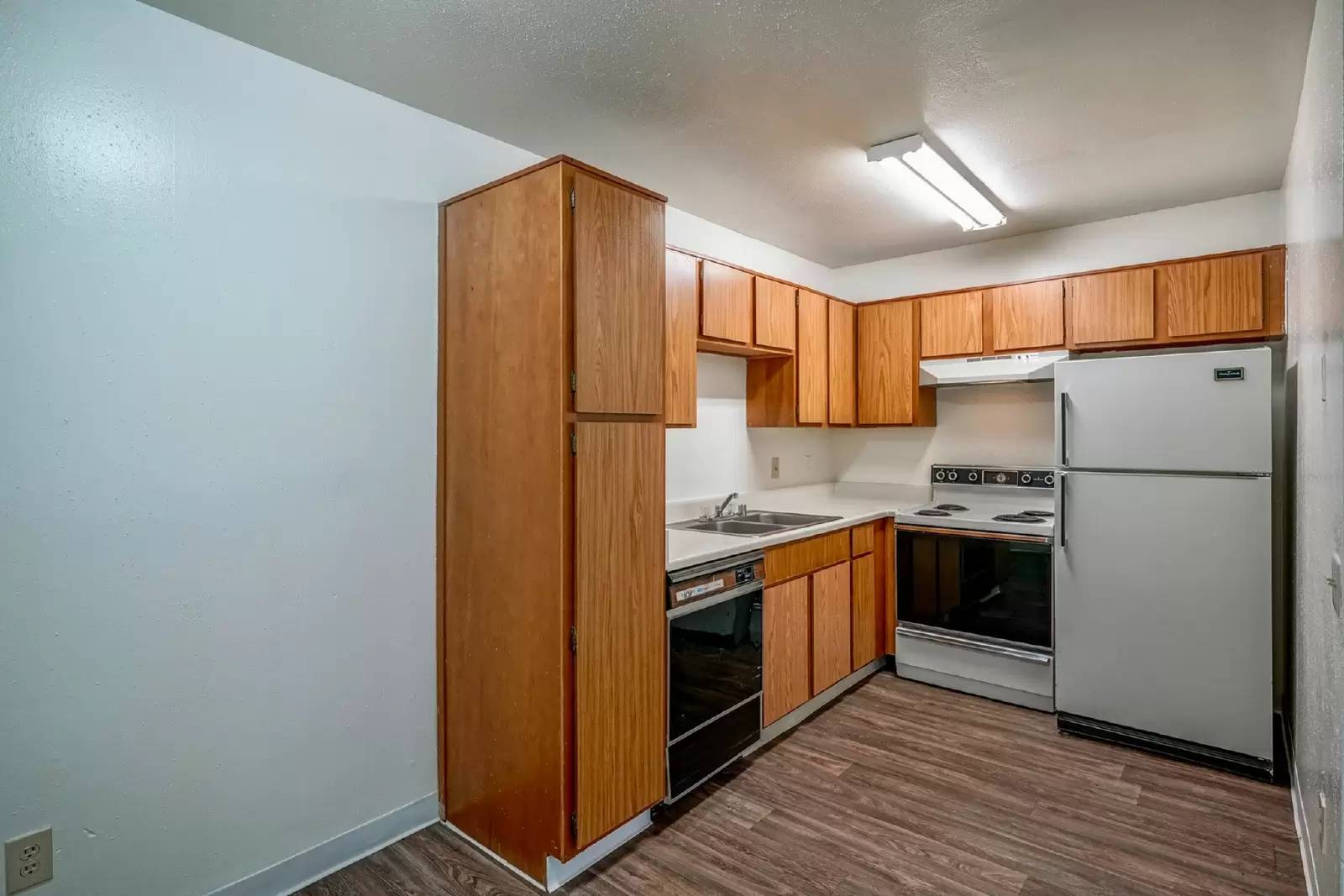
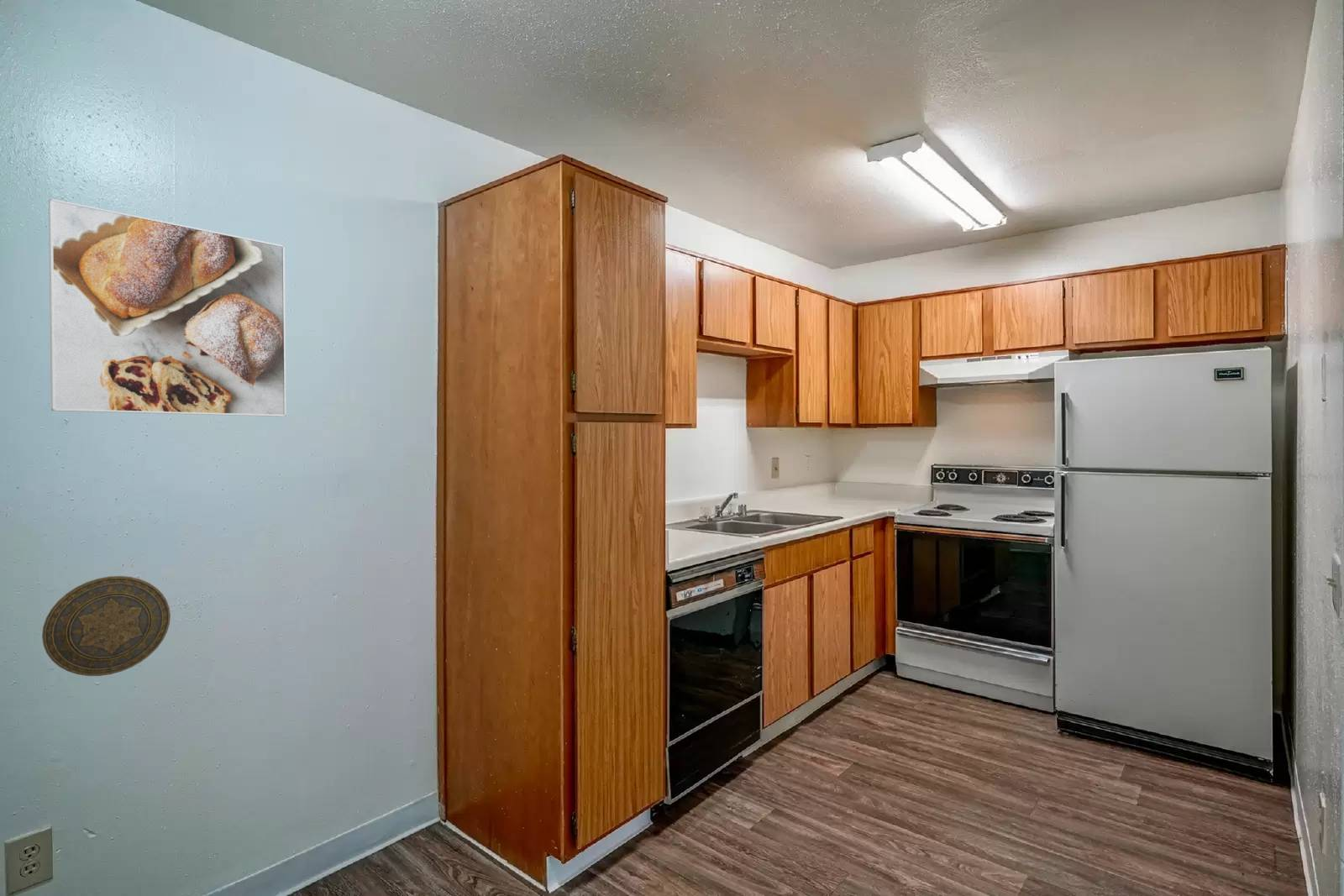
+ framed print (179, 319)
+ decorative plate (110, 626)
